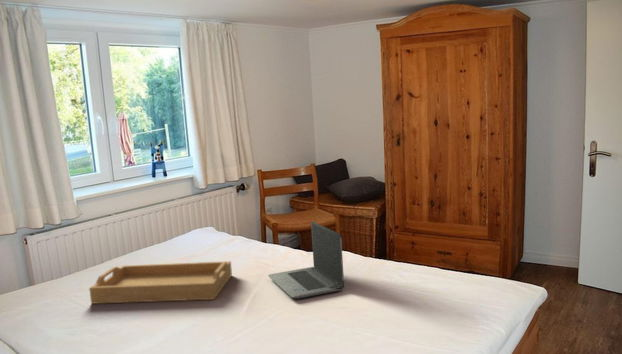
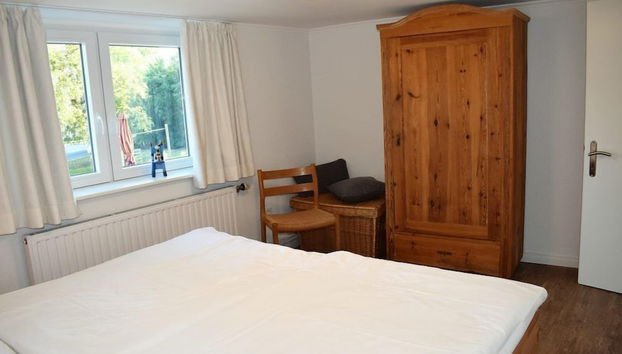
- serving tray (164, 278)
- laptop computer (303, 268)
